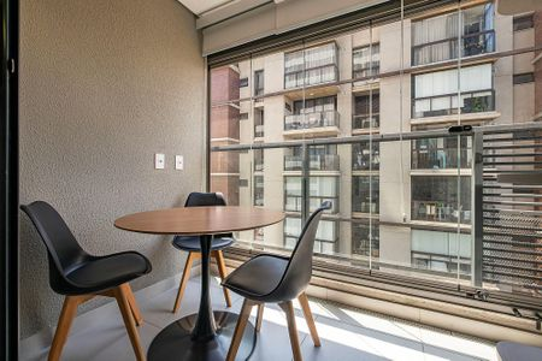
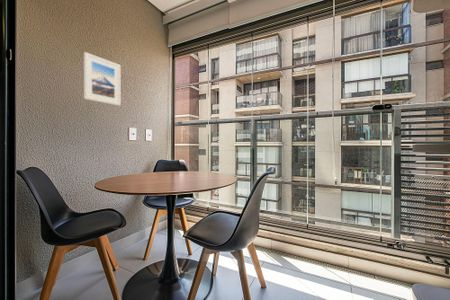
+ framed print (103, 80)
